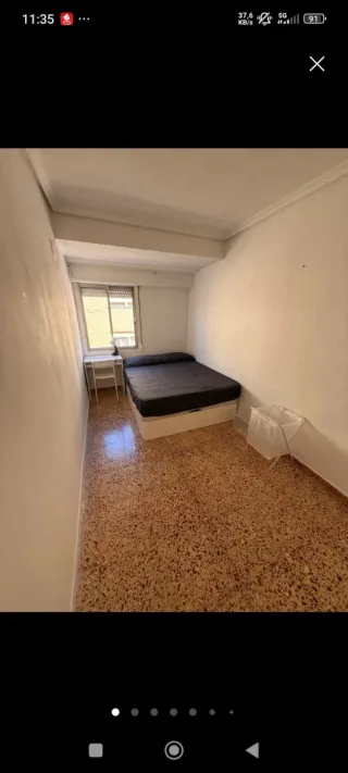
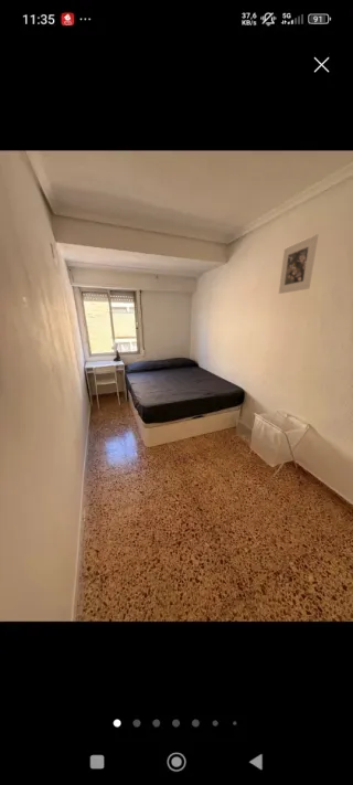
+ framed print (296, 267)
